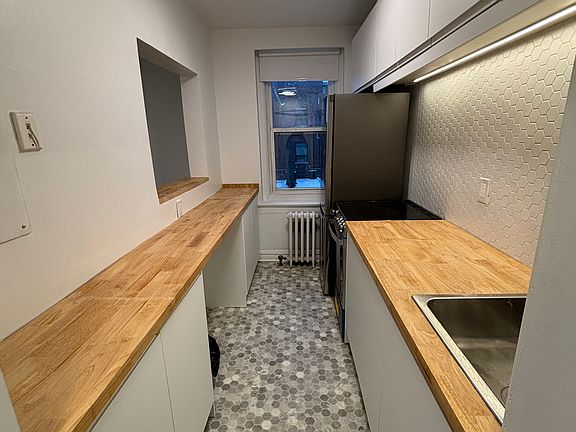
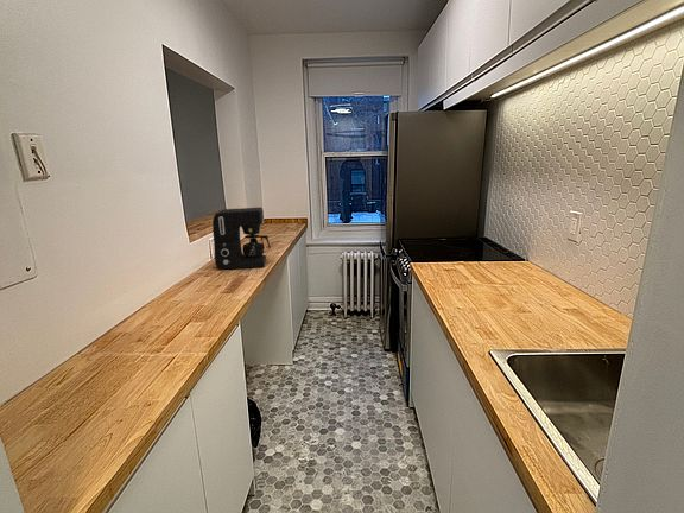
+ coffee maker (245, 236)
